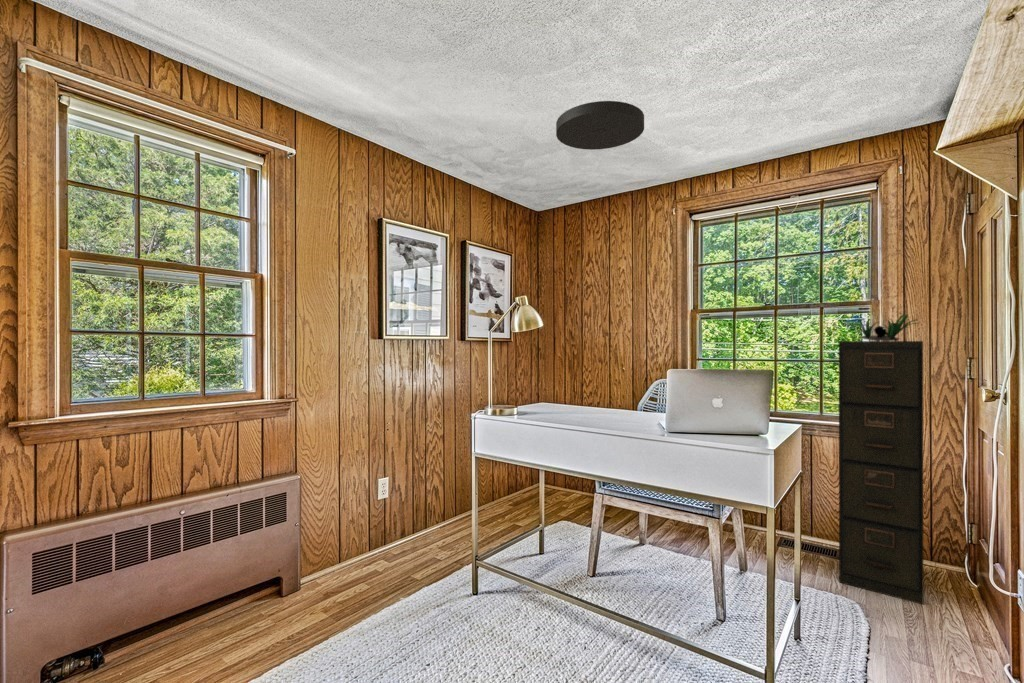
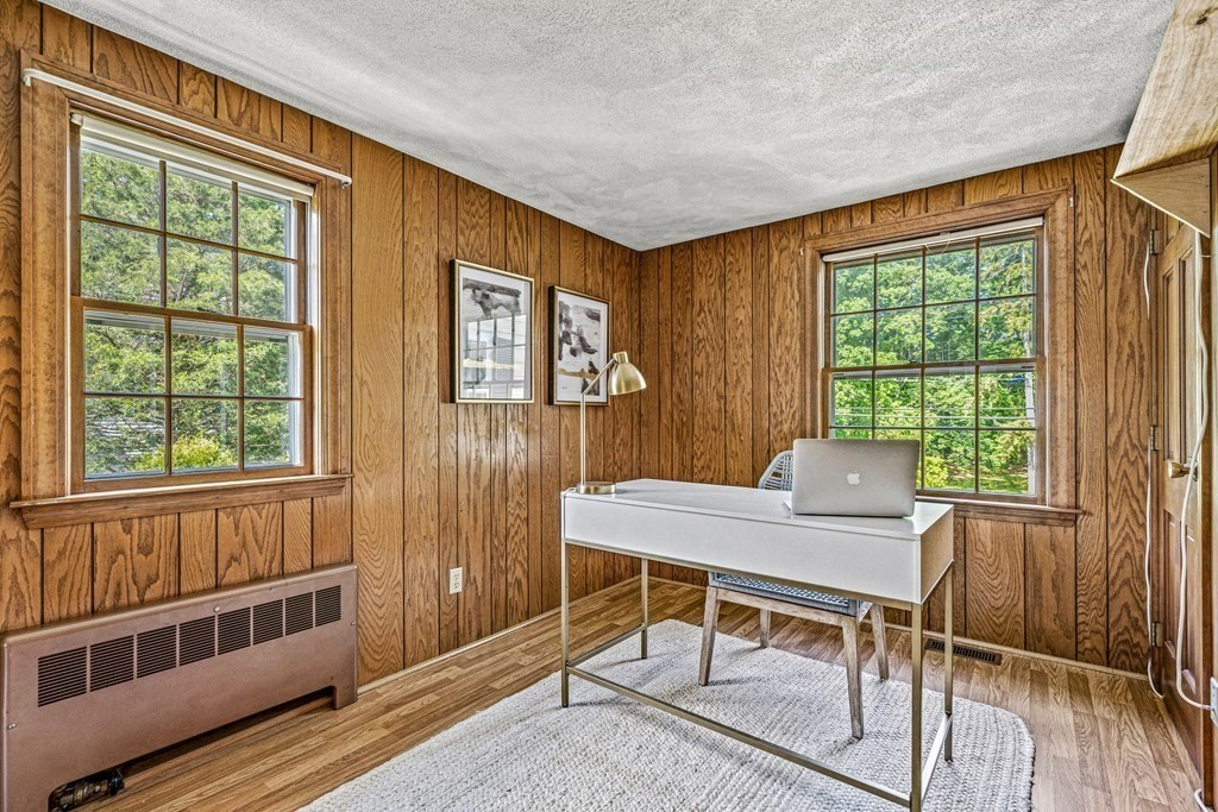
- filing cabinet (881, 457)
- potted plant (884, 327)
- ceiling light (599, 127)
